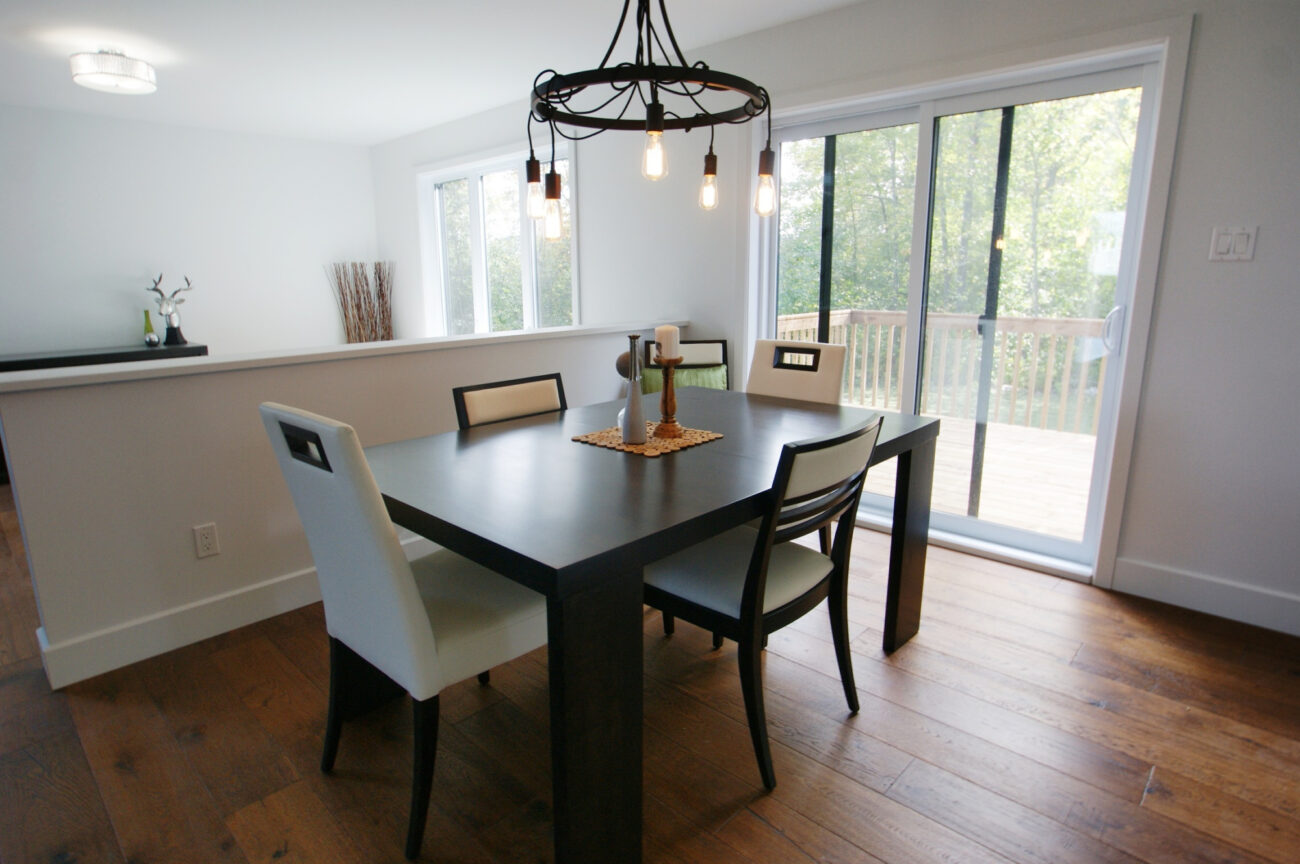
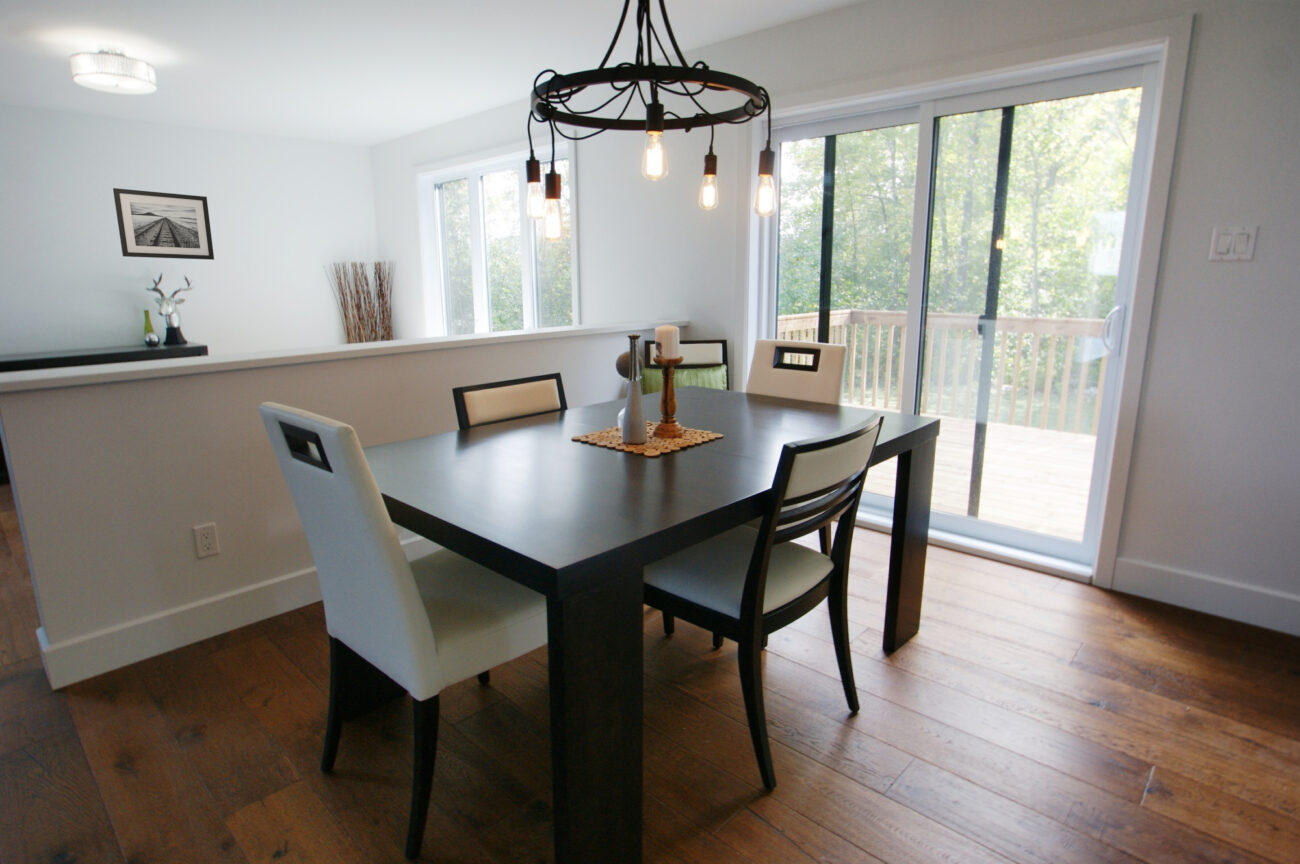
+ wall art (165, 225)
